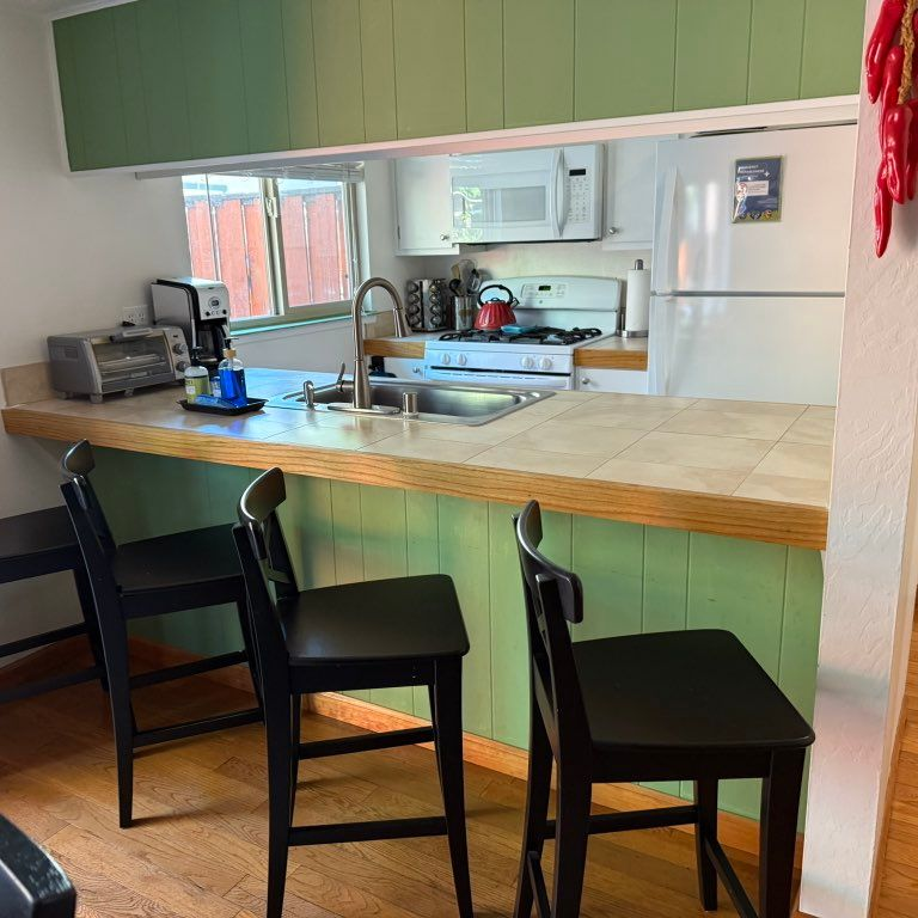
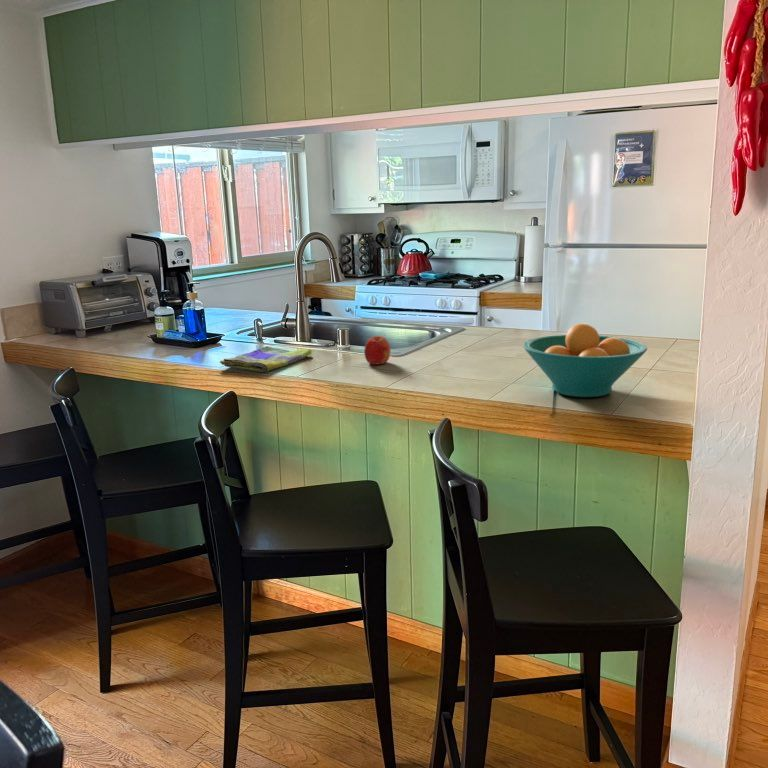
+ fruit bowl (583, 357)
+ dish towel (267, 357)
+ fruit (377, 350)
